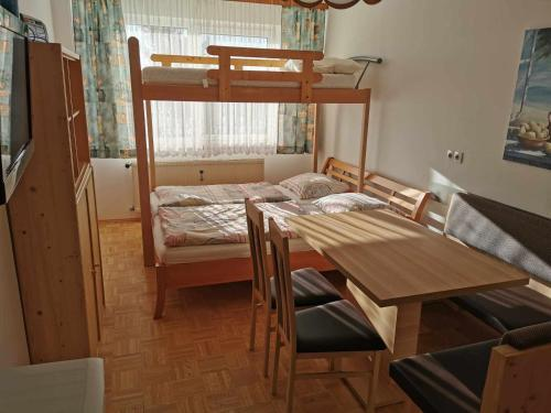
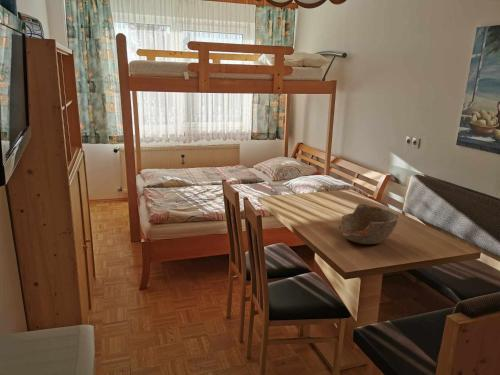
+ bowl (368, 225)
